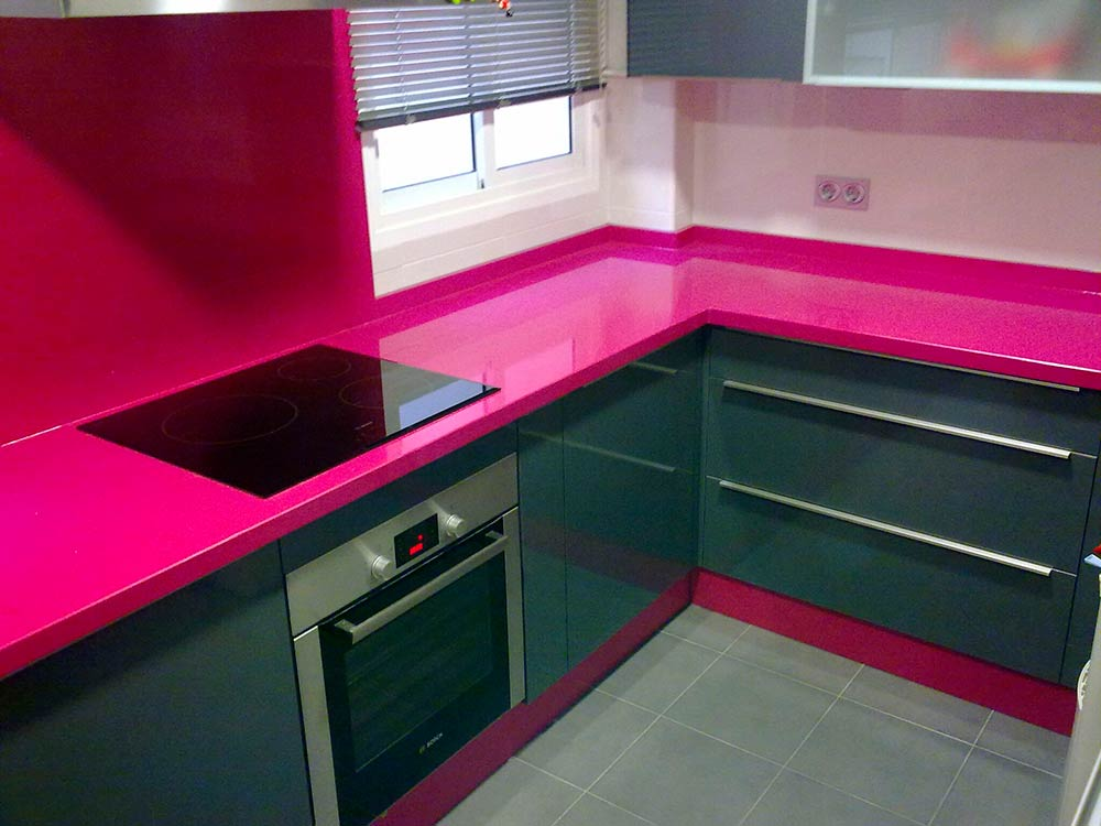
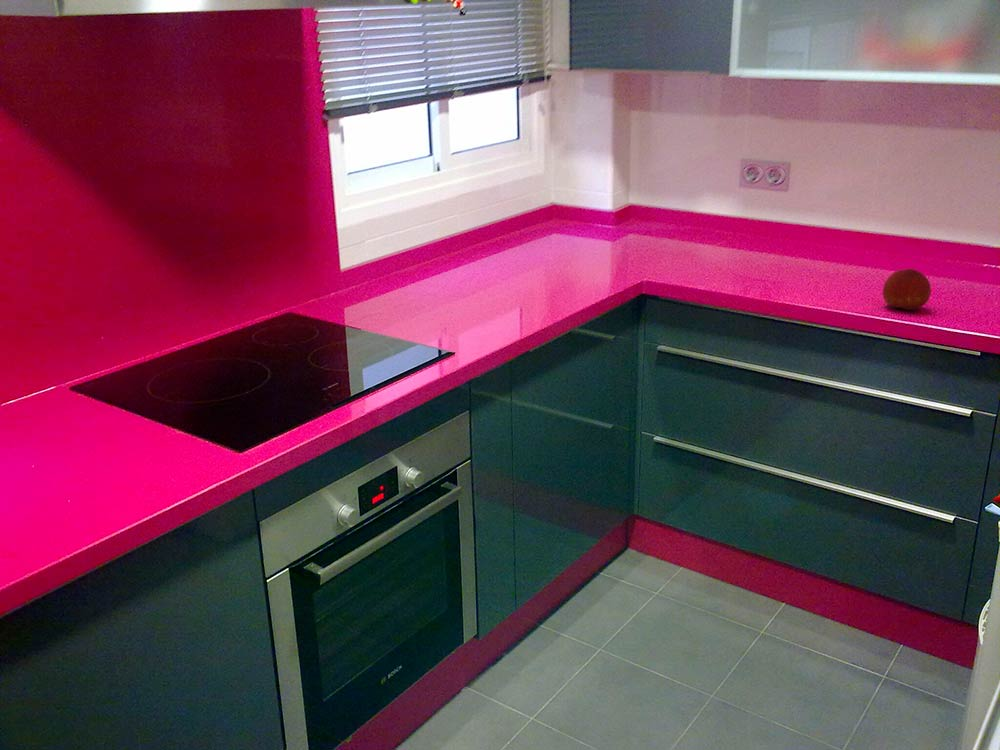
+ fruit (907, 288)
